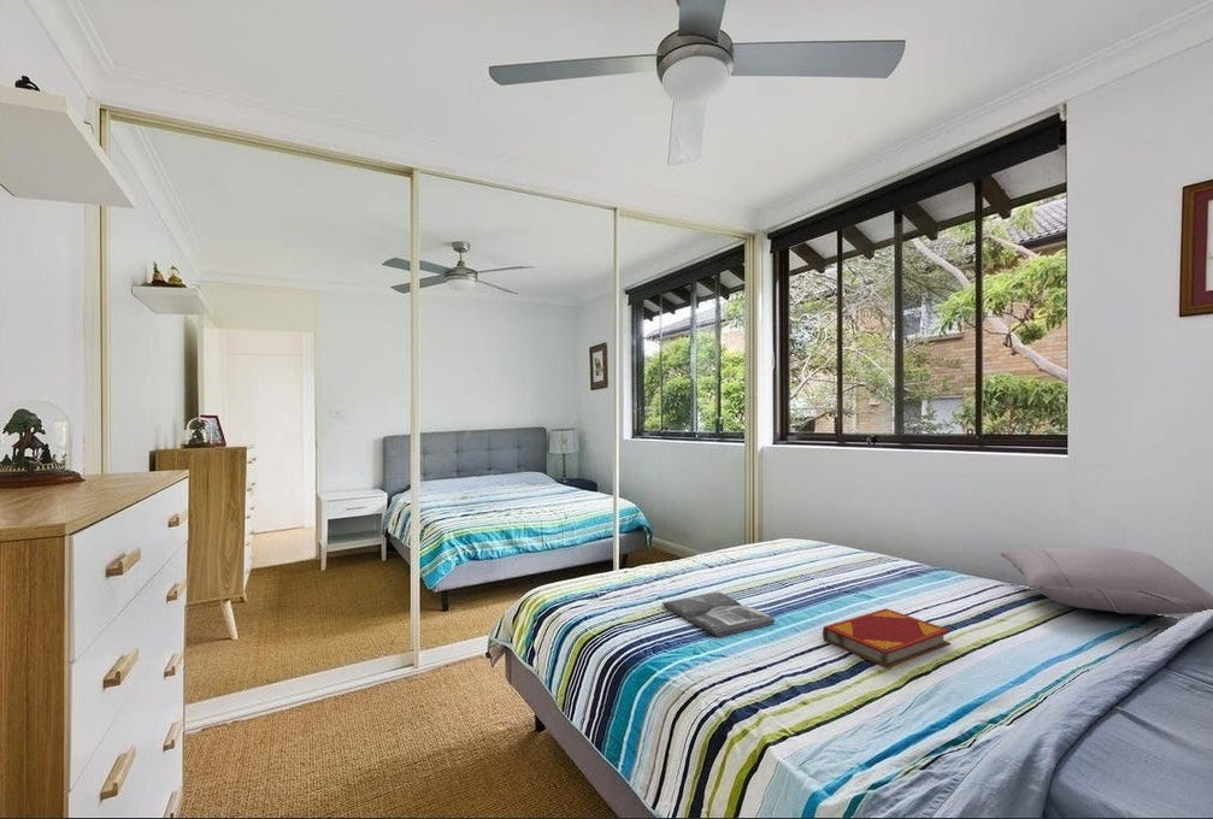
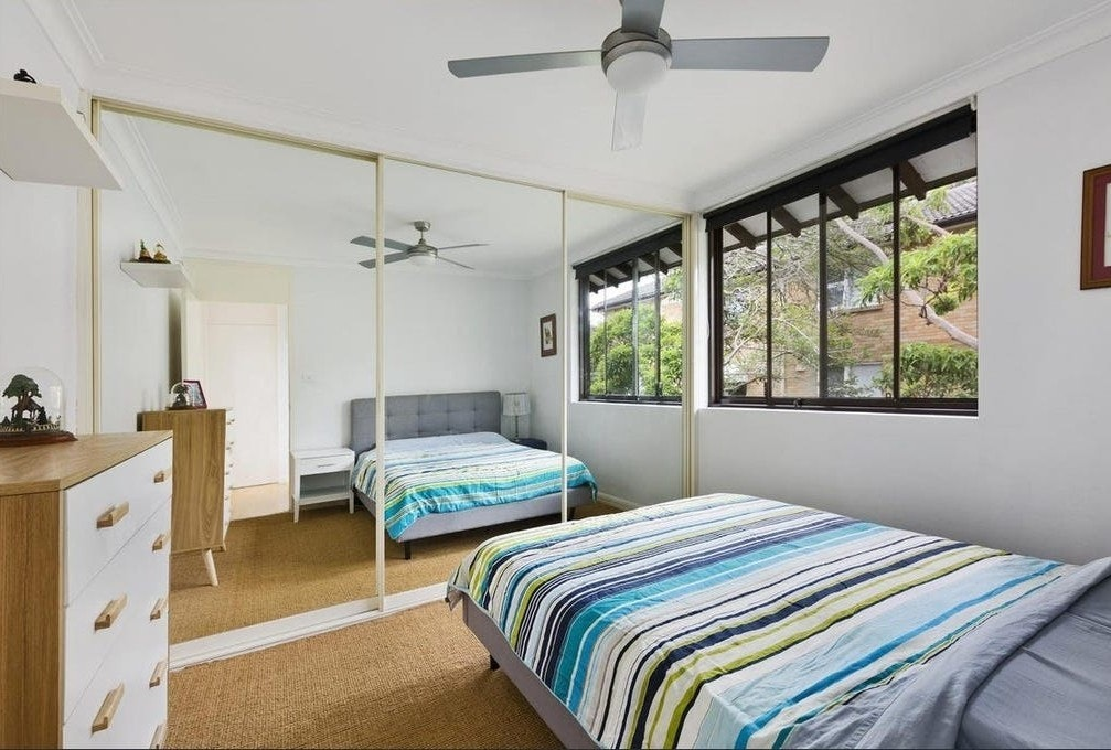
- magazine (716, 611)
- hardback book (885, 635)
- pillow (1095, 577)
